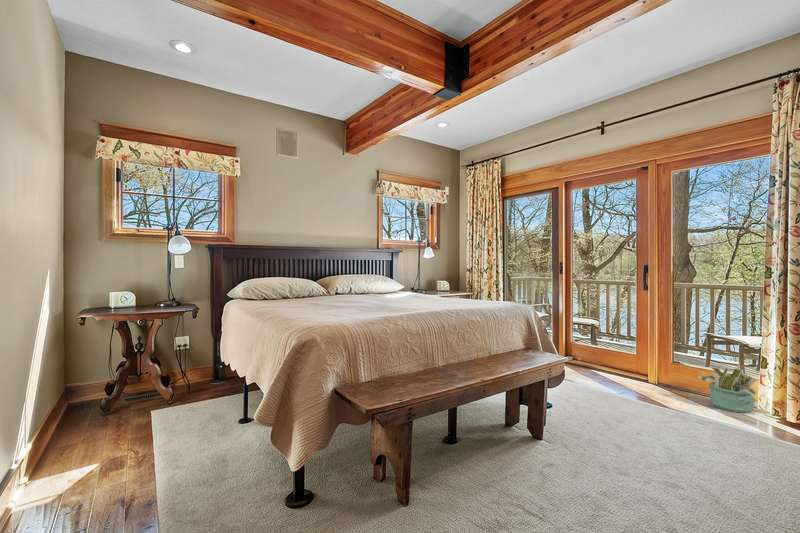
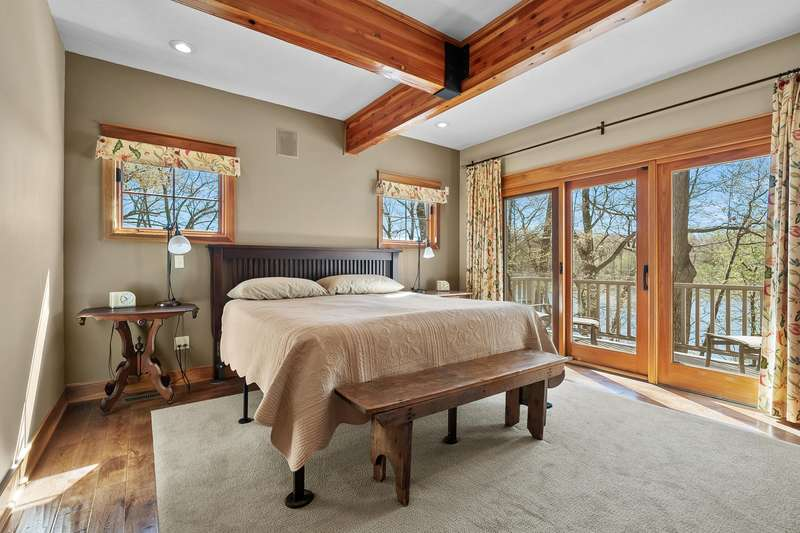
- decorative plant (732, 388)
